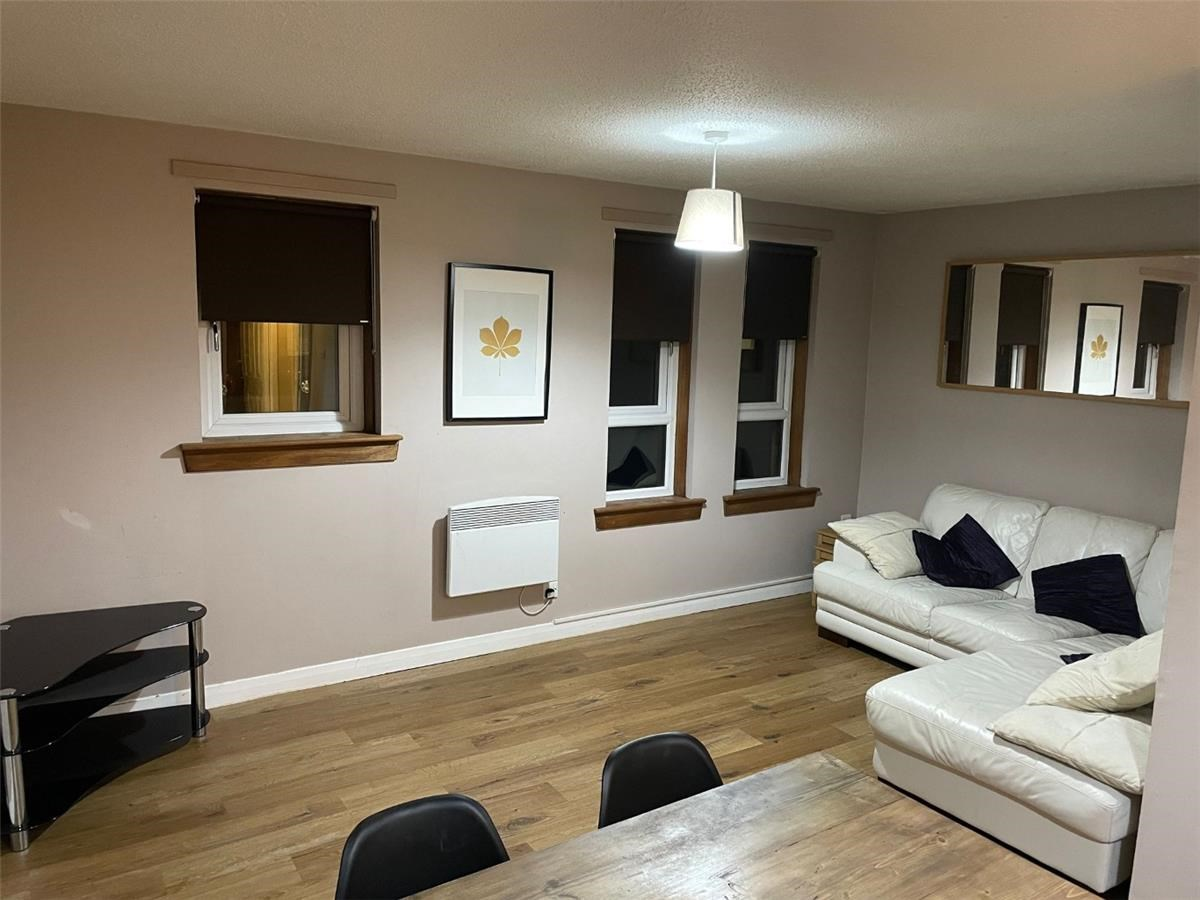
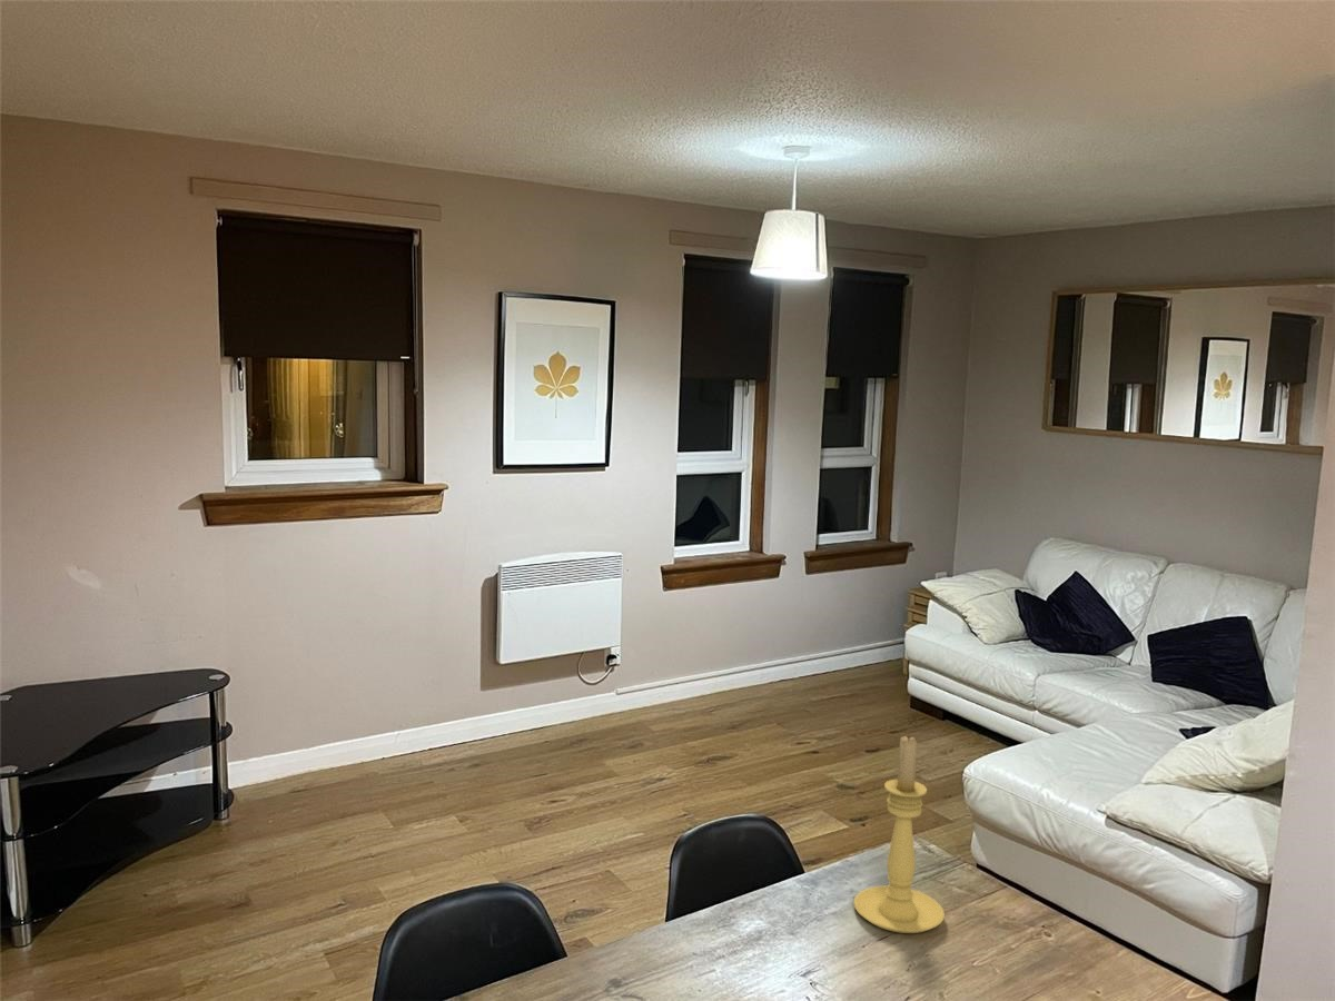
+ candle holder (903, 824)
